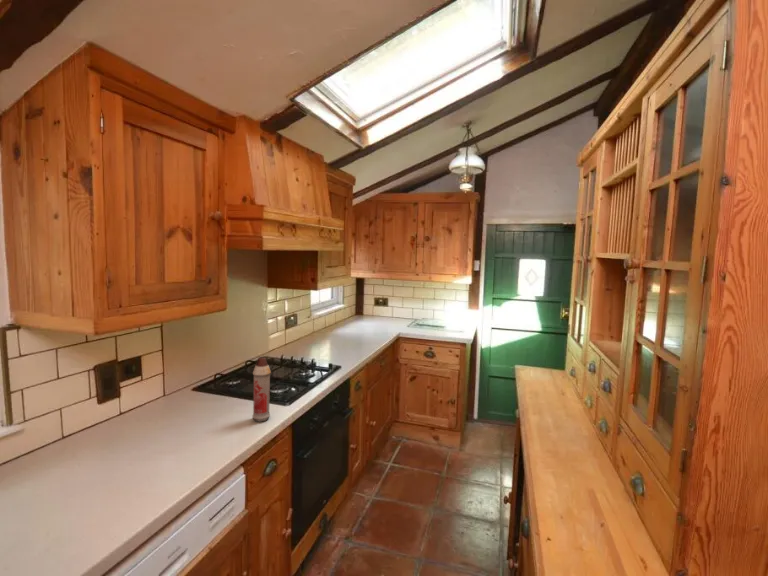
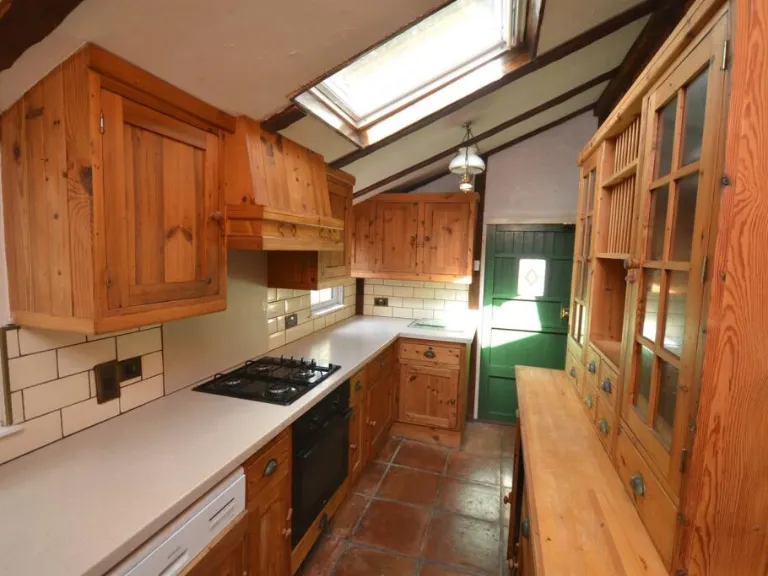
- spray bottle (261, 388)
